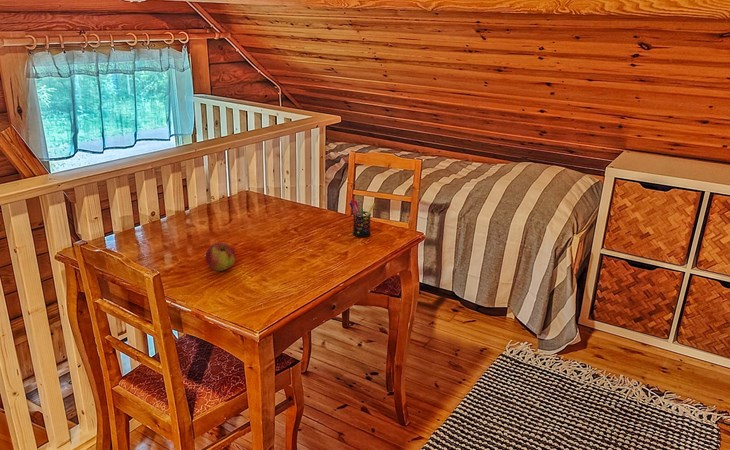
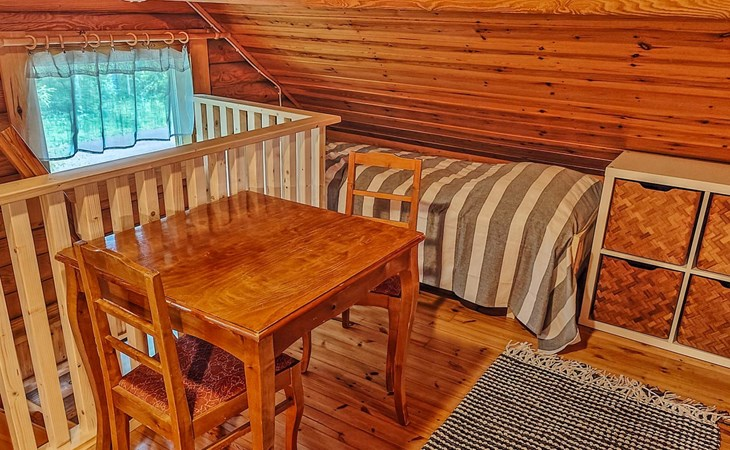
- pen holder (360, 217)
- apple (220, 256)
